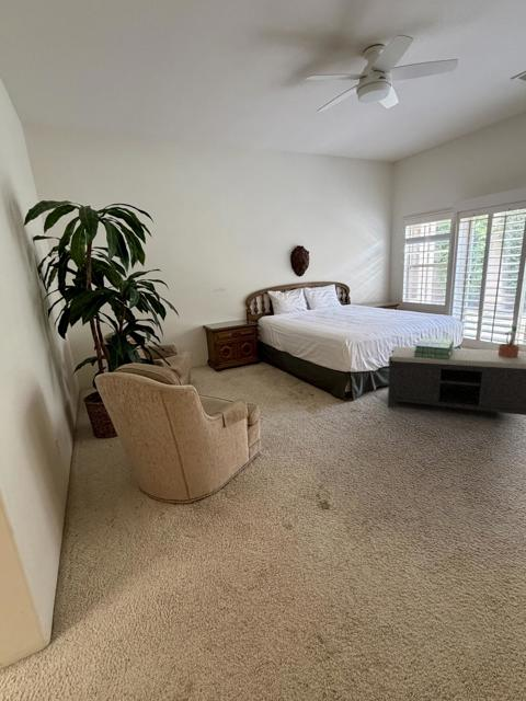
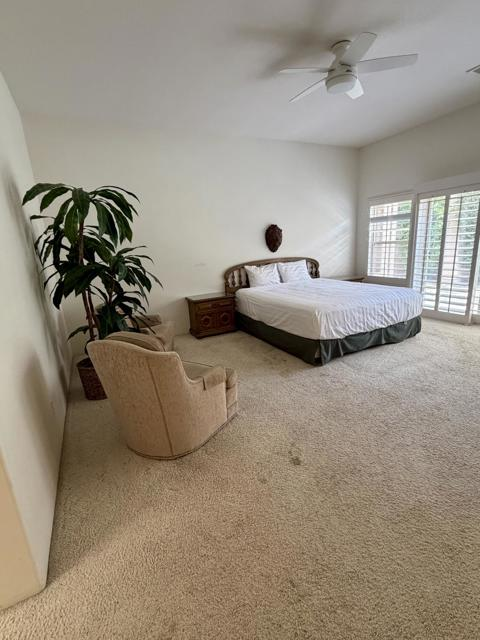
- stack of books (434, 347)
- bench (457, 380)
- potted plant (512, 341)
